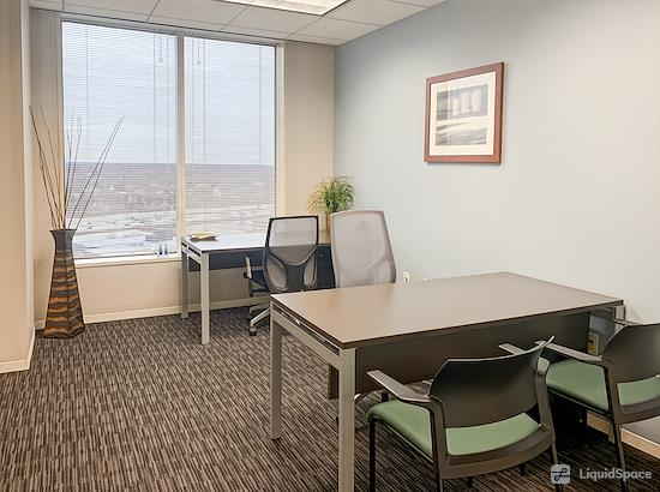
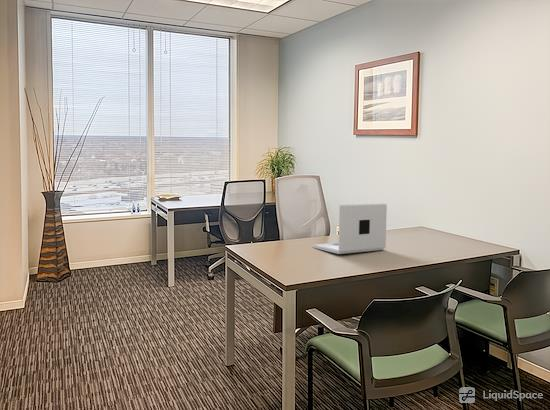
+ laptop (349, 225)
